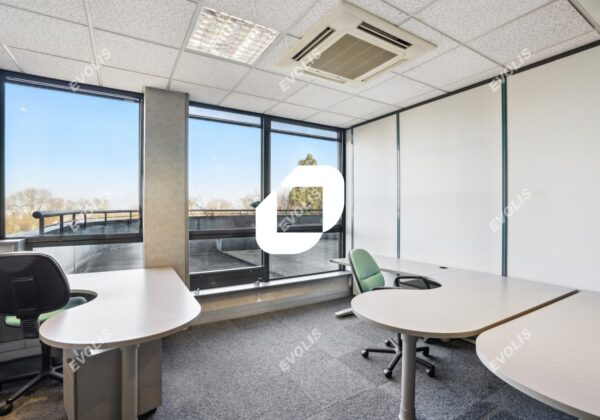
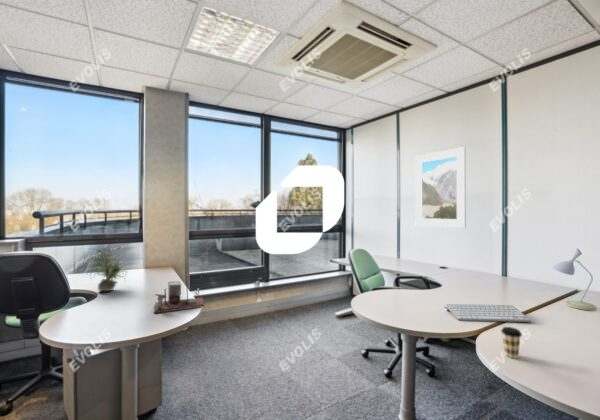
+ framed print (438, 189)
+ desk organizer (179, 290)
+ potted plant (105, 268)
+ computer keyboard (485, 311)
+ coffee cup (511, 342)
+ desk lamp (573, 274)
